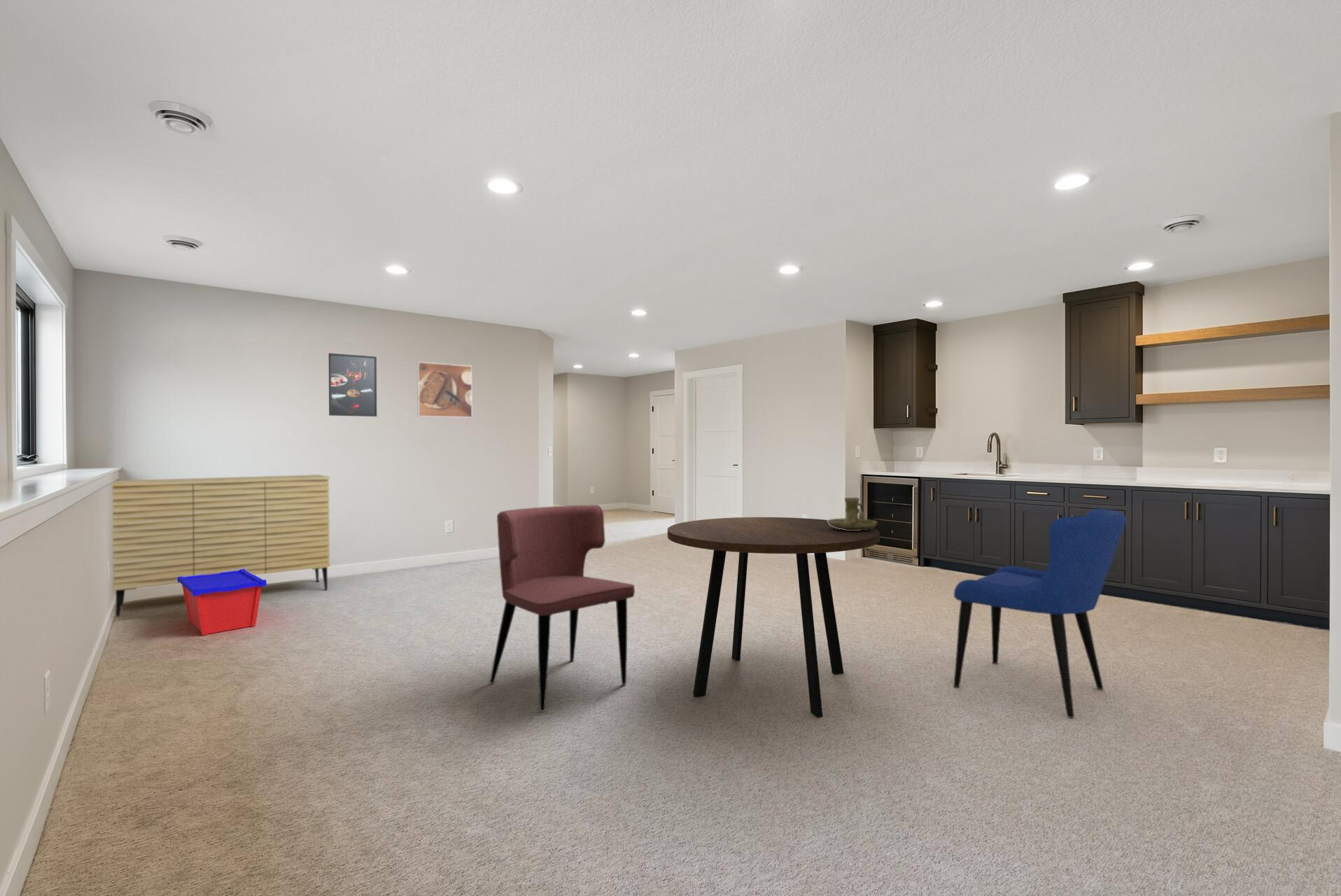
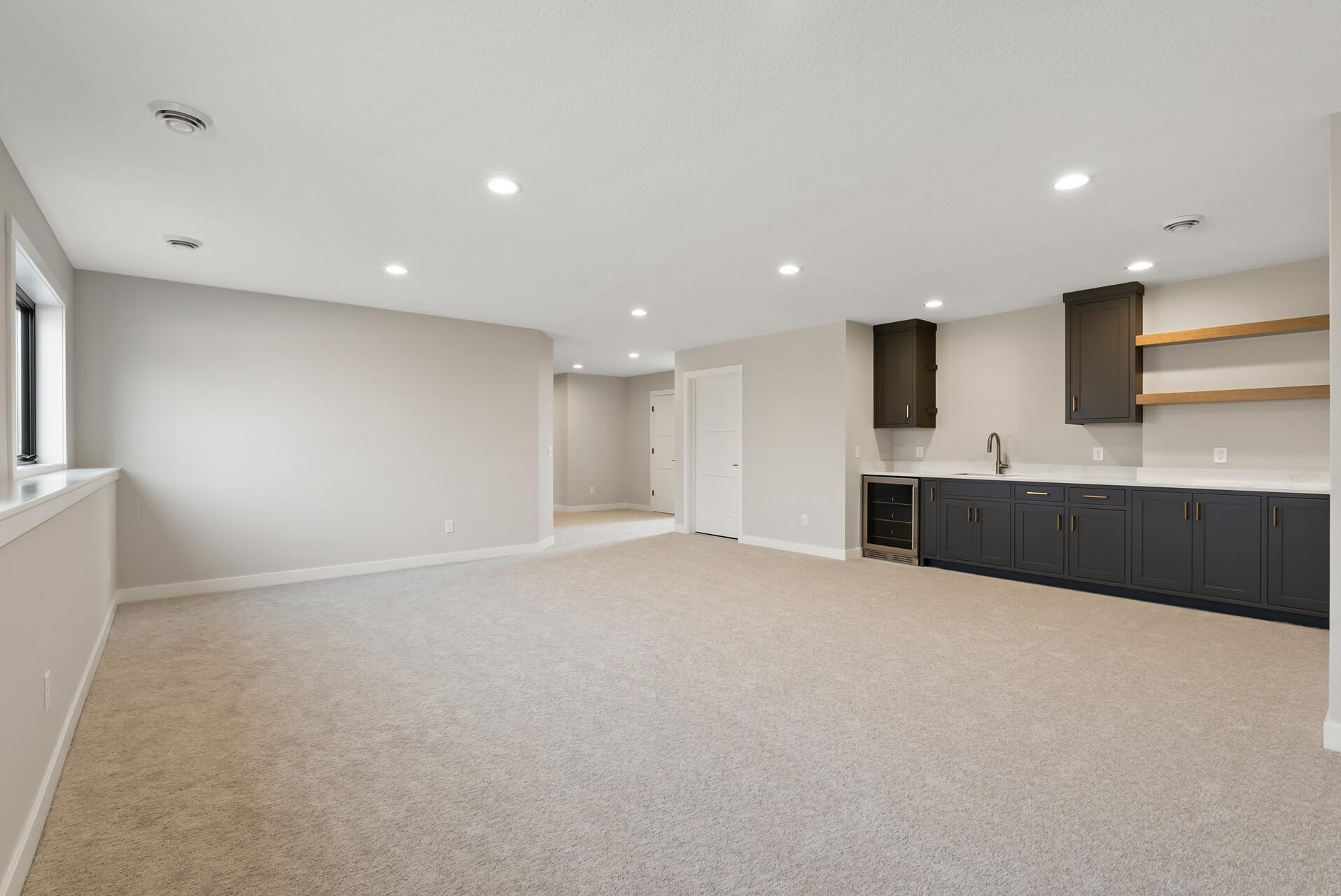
- dining chair (1030, 598)
- dining table (744, 604)
- dining chair (561, 597)
- storage bin (221, 601)
- candle holder (853, 512)
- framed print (445, 390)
- dresser (228, 538)
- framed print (353, 385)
